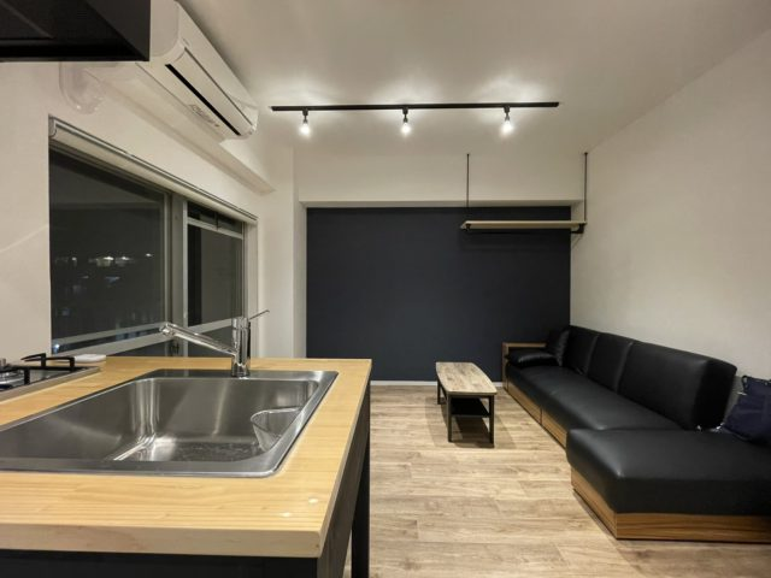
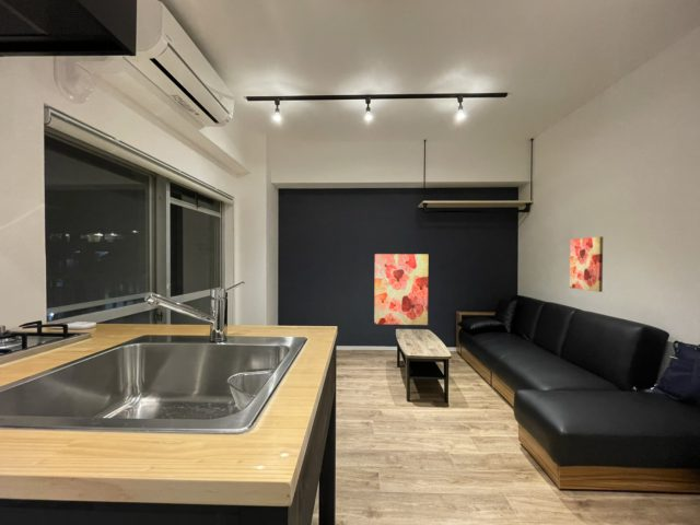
+ wall art (400, 289)
+ wall art (585, 264)
